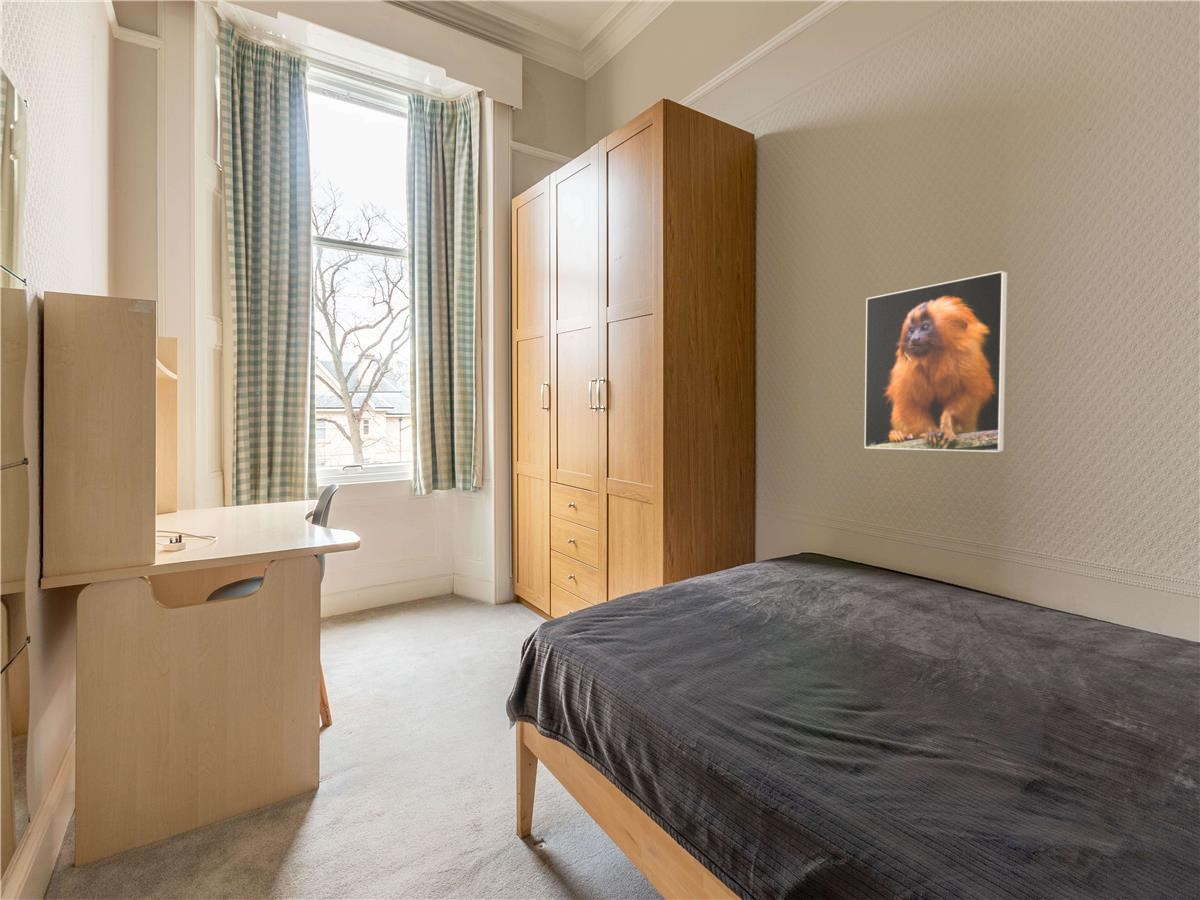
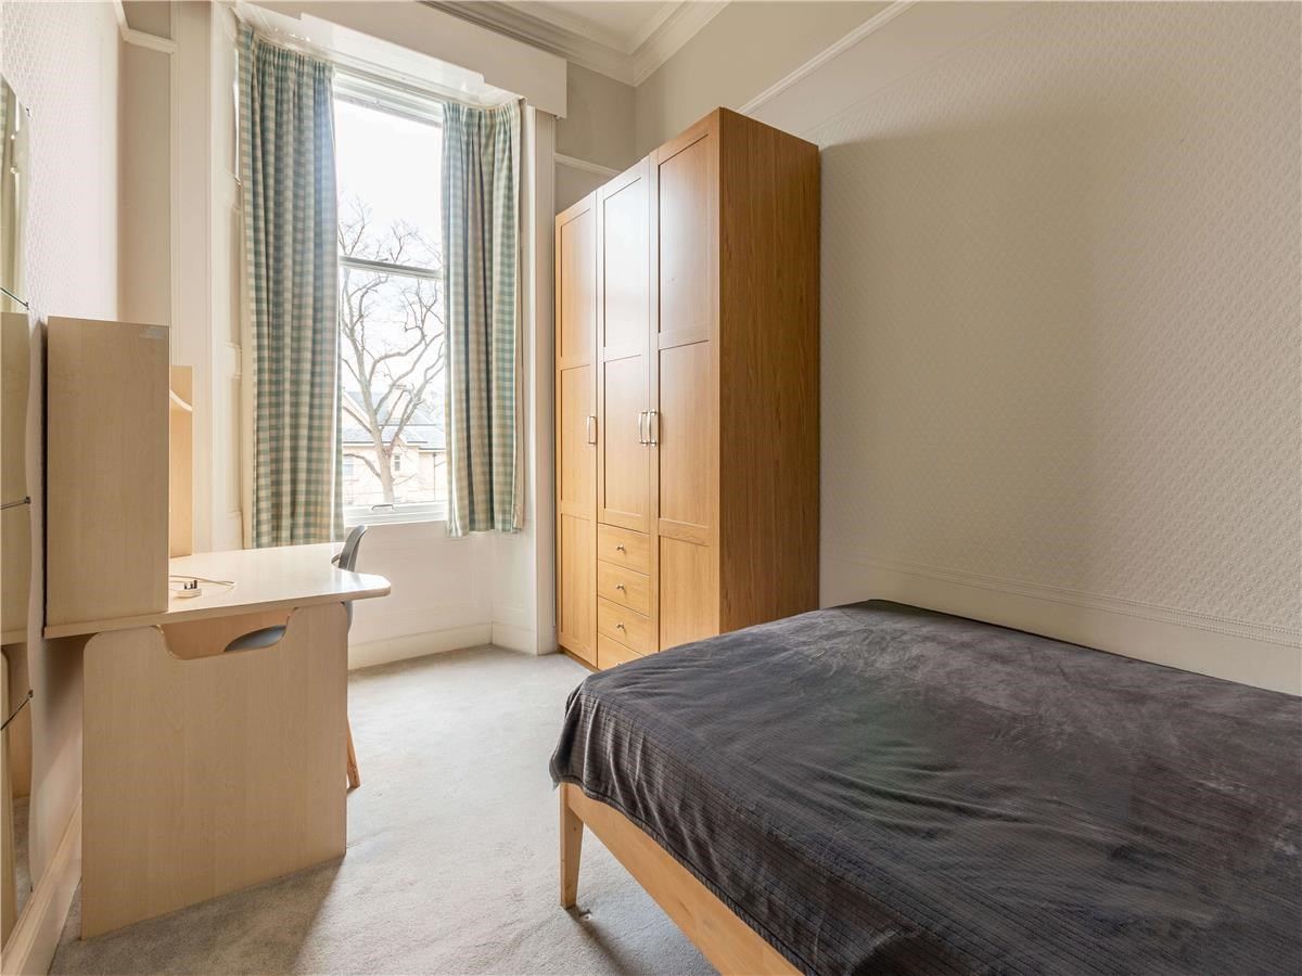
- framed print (929, 368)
